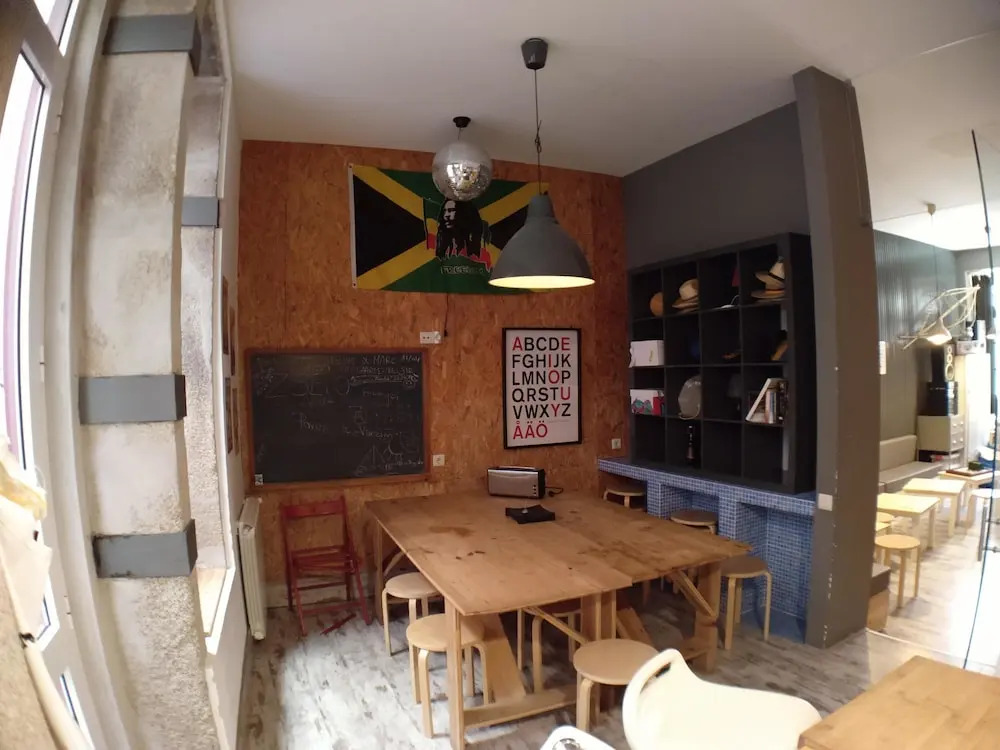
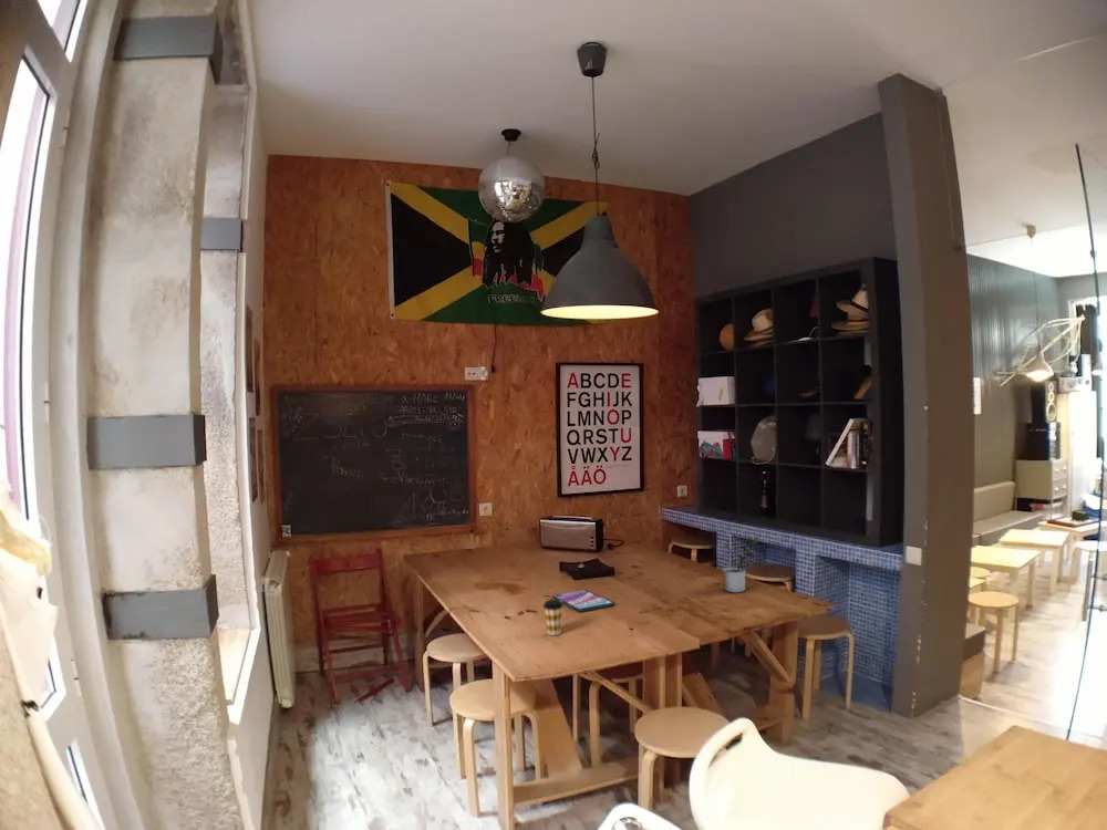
+ video game case (582, 600)
+ coffee cup (554, 618)
+ potted plant (739, 564)
